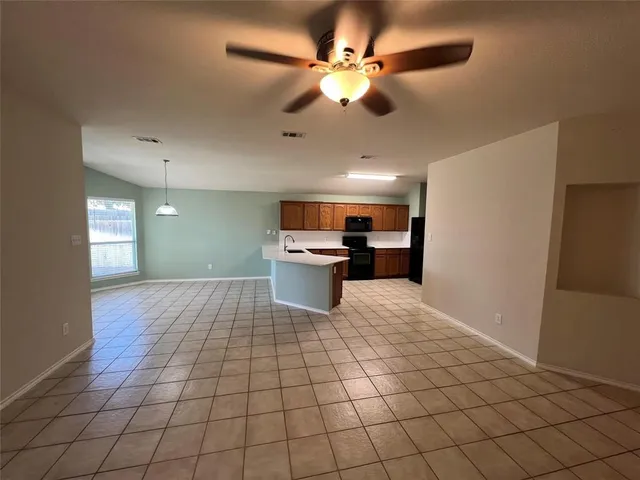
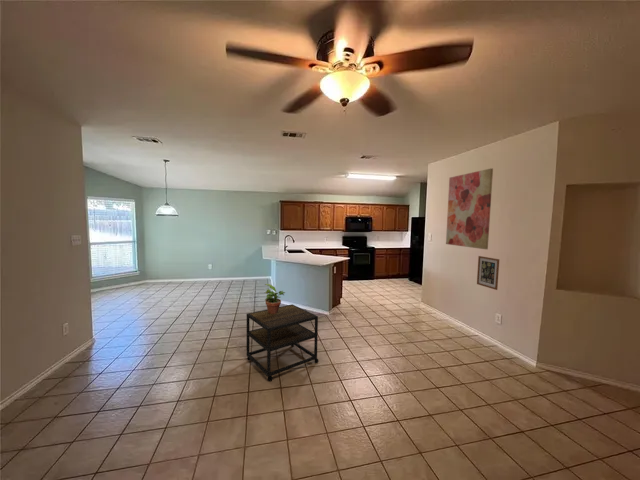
+ wall art (487, 272)
+ wall art (466, 210)
+ side table (282, 338)
+ potted plant (275, 298)
